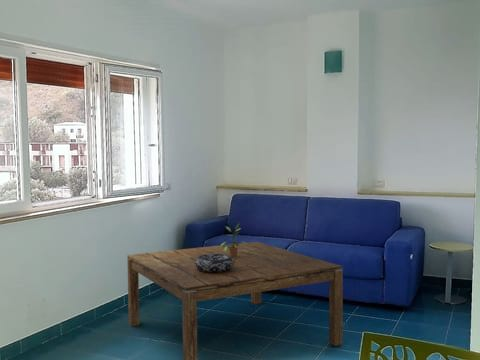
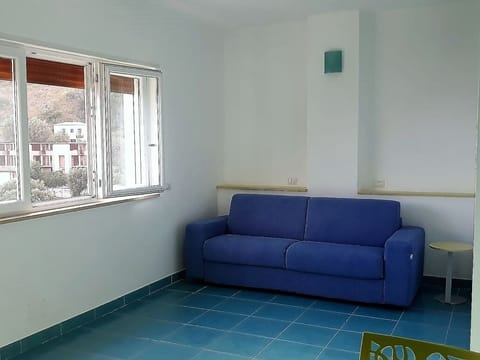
- decorative bowl (214, 262)
- coffee table (229, 296)
- potted plant (233, 239)
